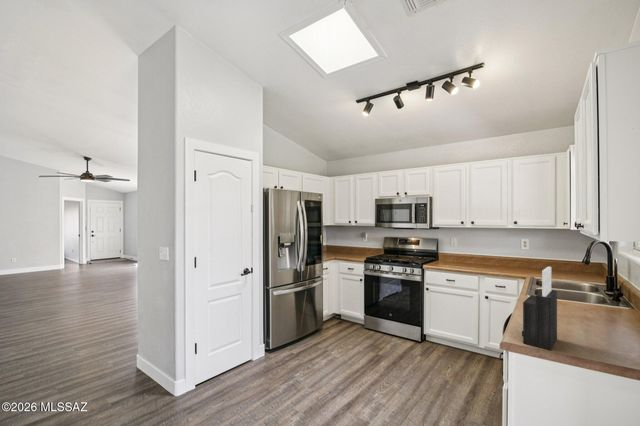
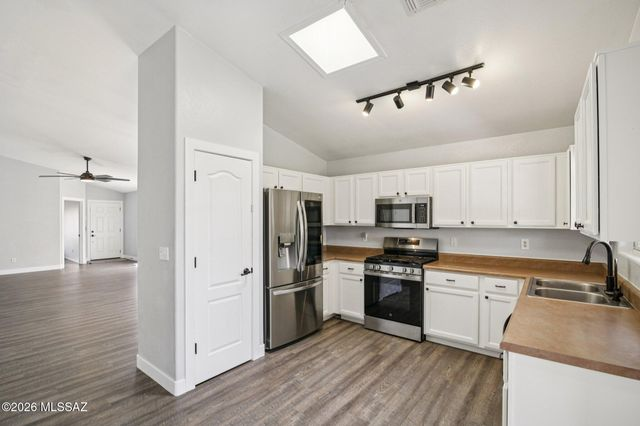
- knife block (537, 303)
